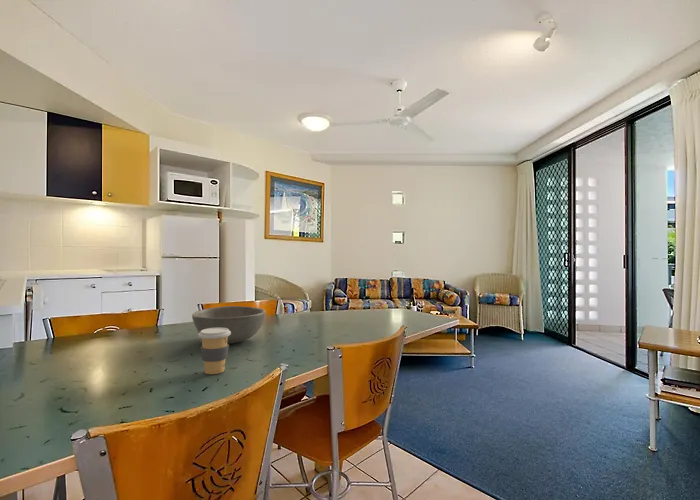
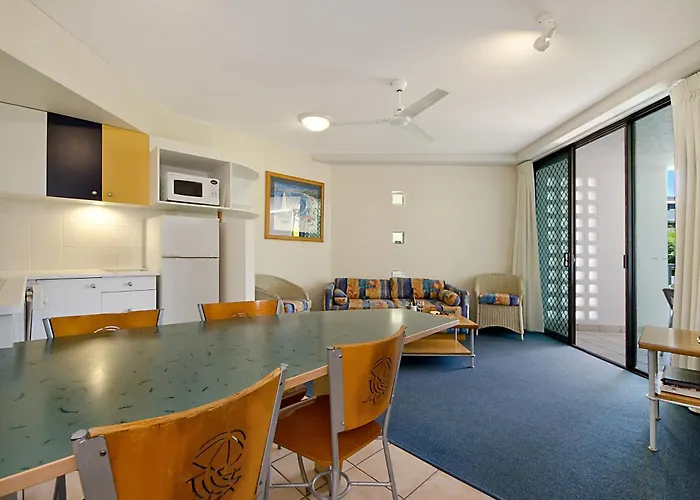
- bowl (229, 326)
- coffee cup (214, 350)
